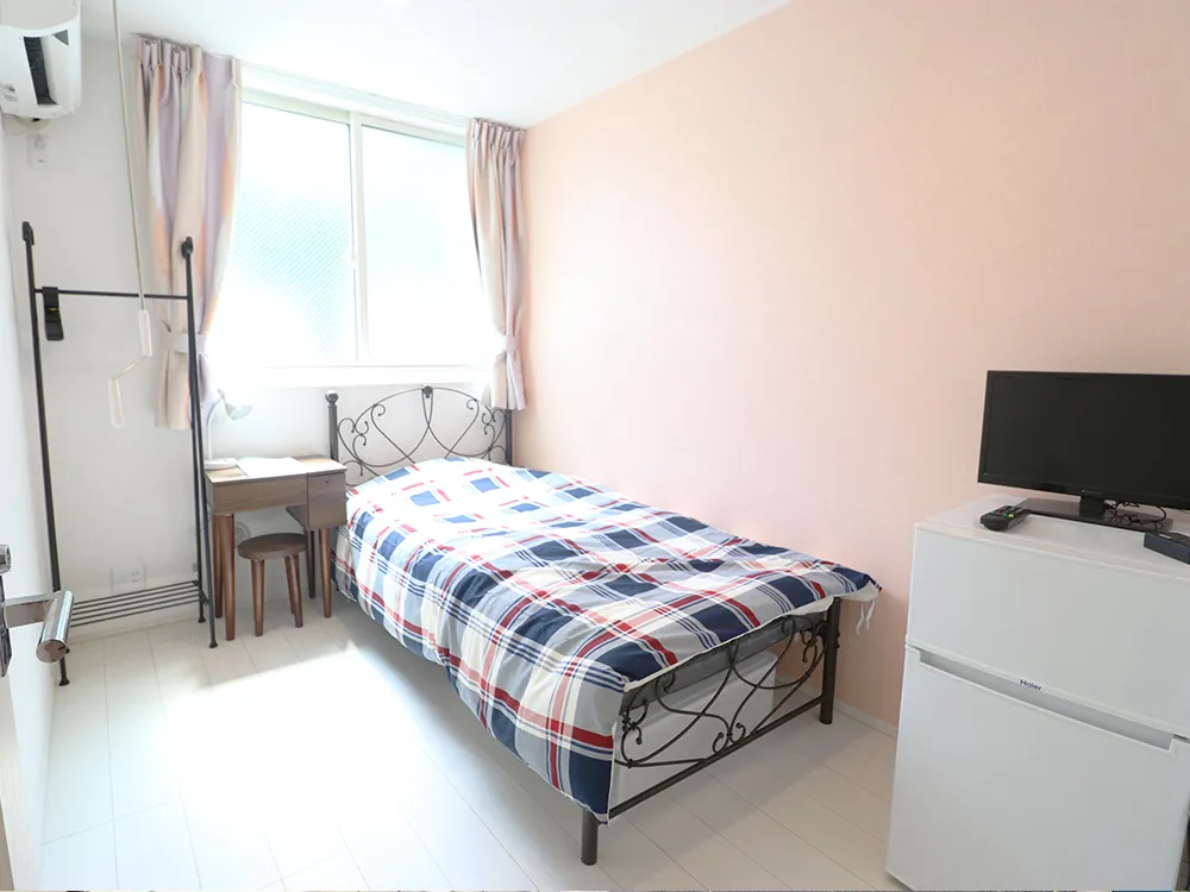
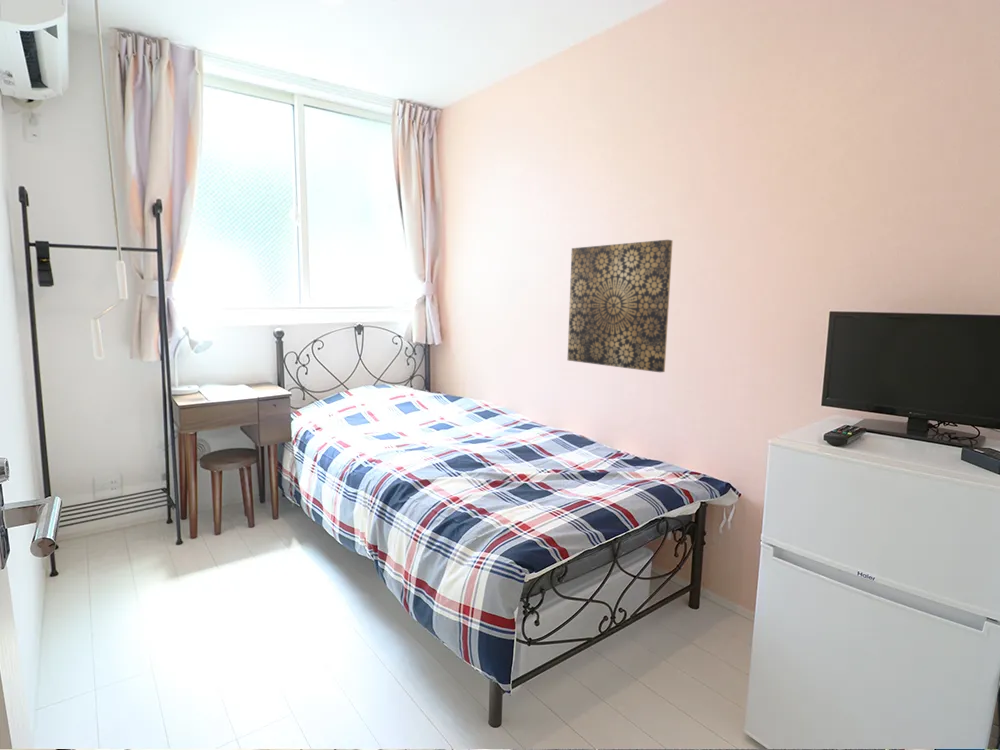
+ wall art (615, 306)
